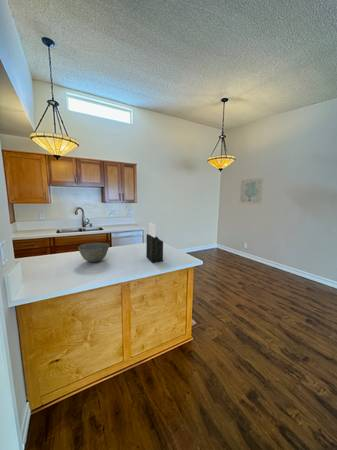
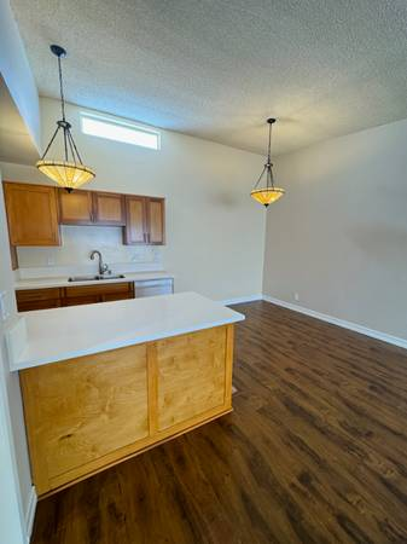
- bowl (94, 253)
- knife block (155, 241)
- wall art (250, 191)
